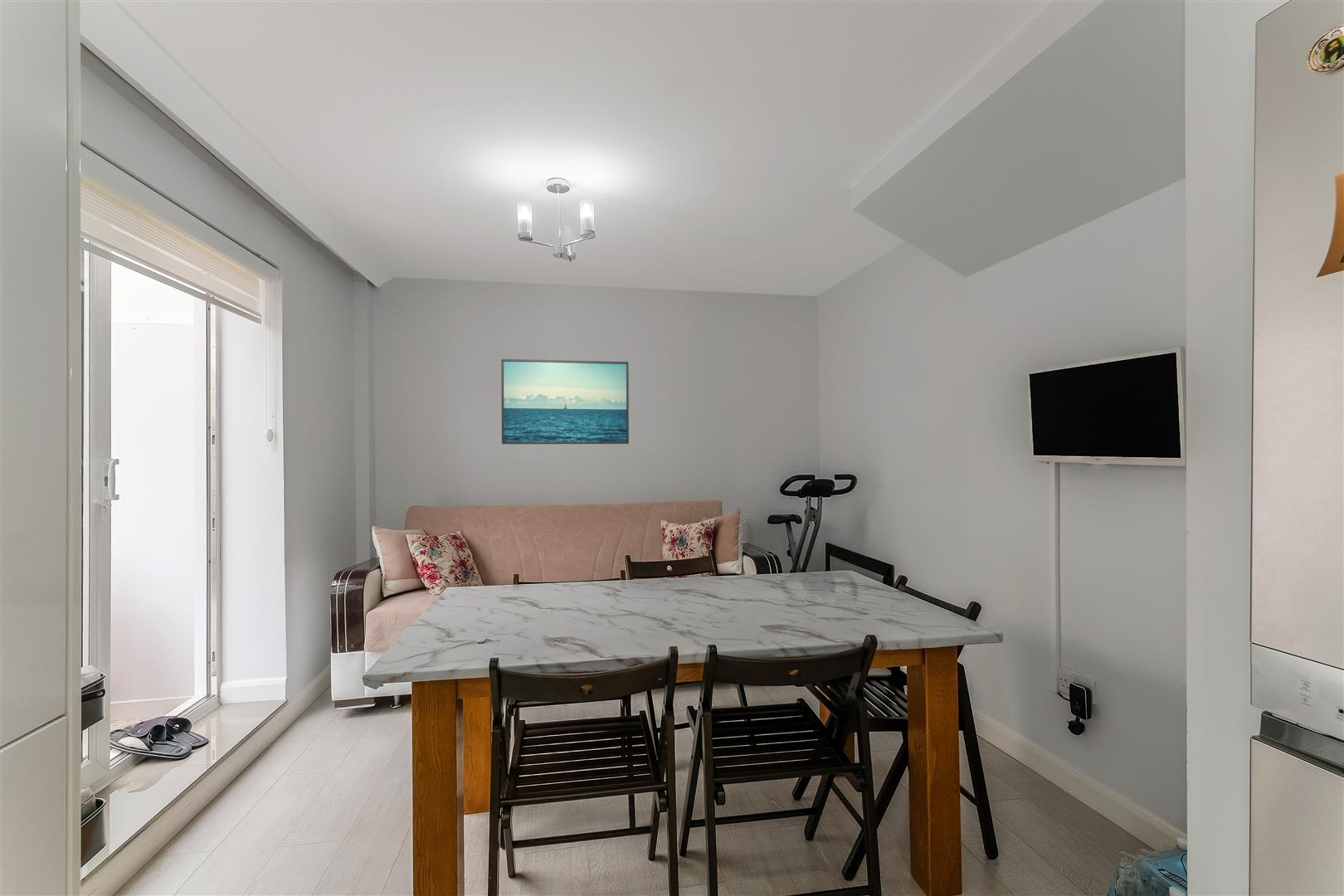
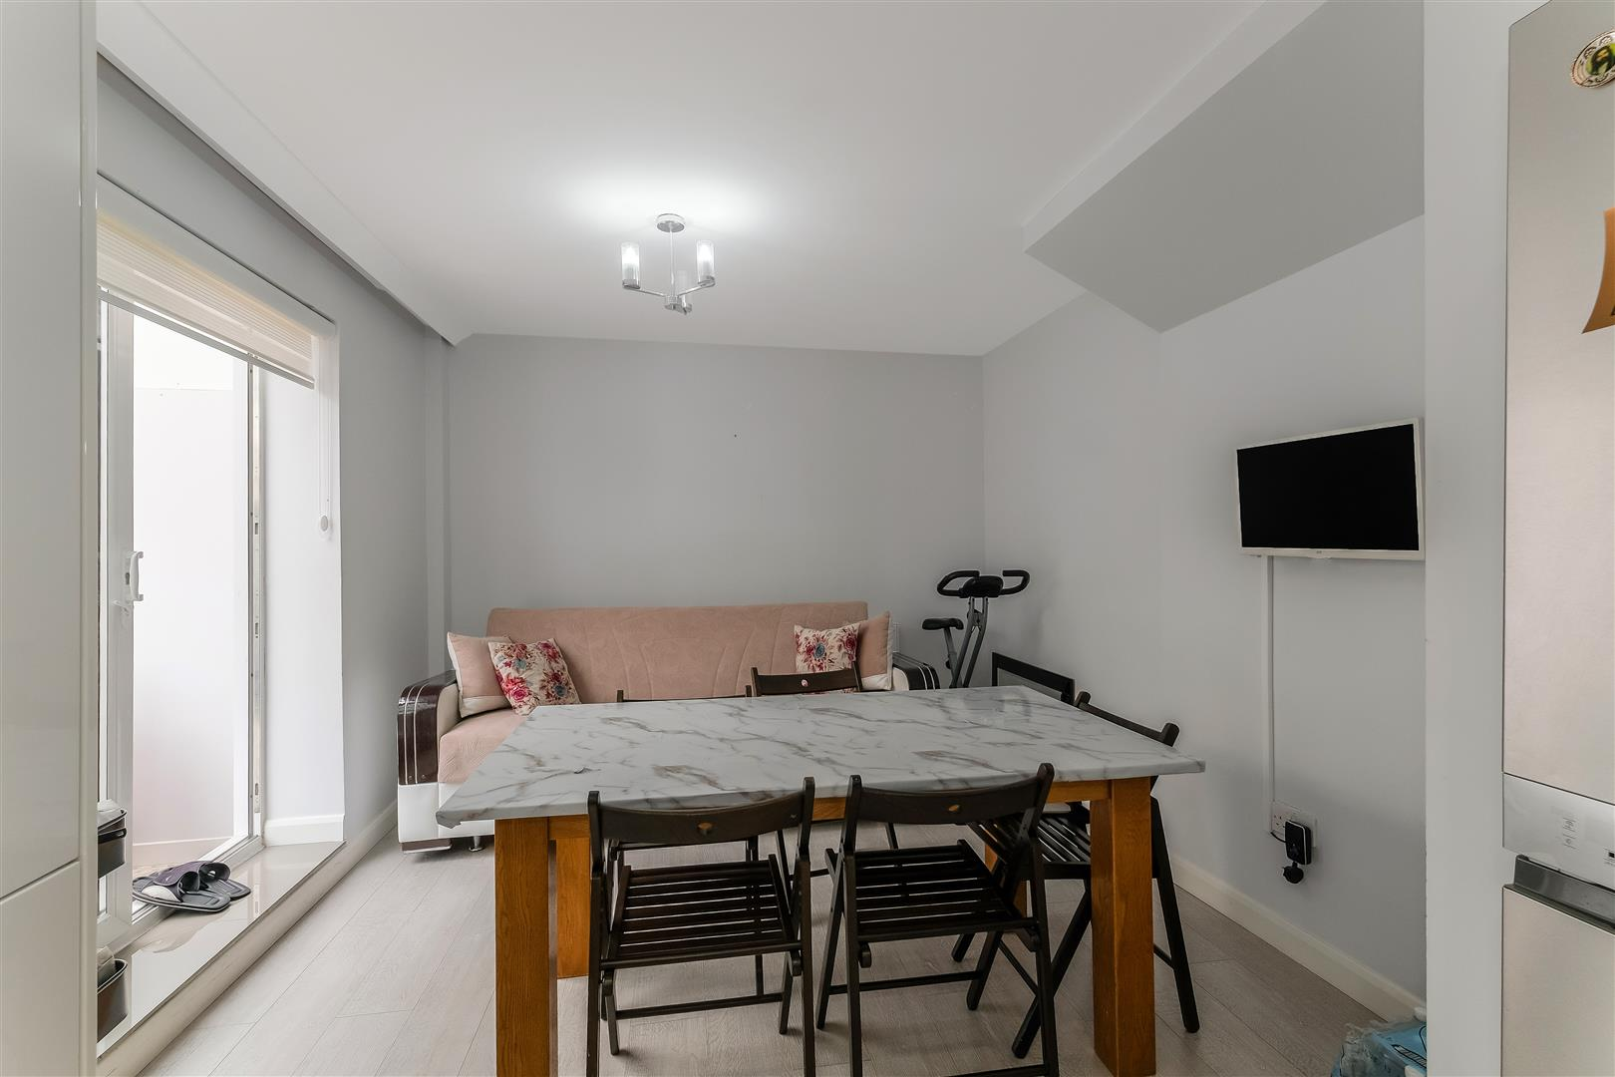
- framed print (566, 402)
